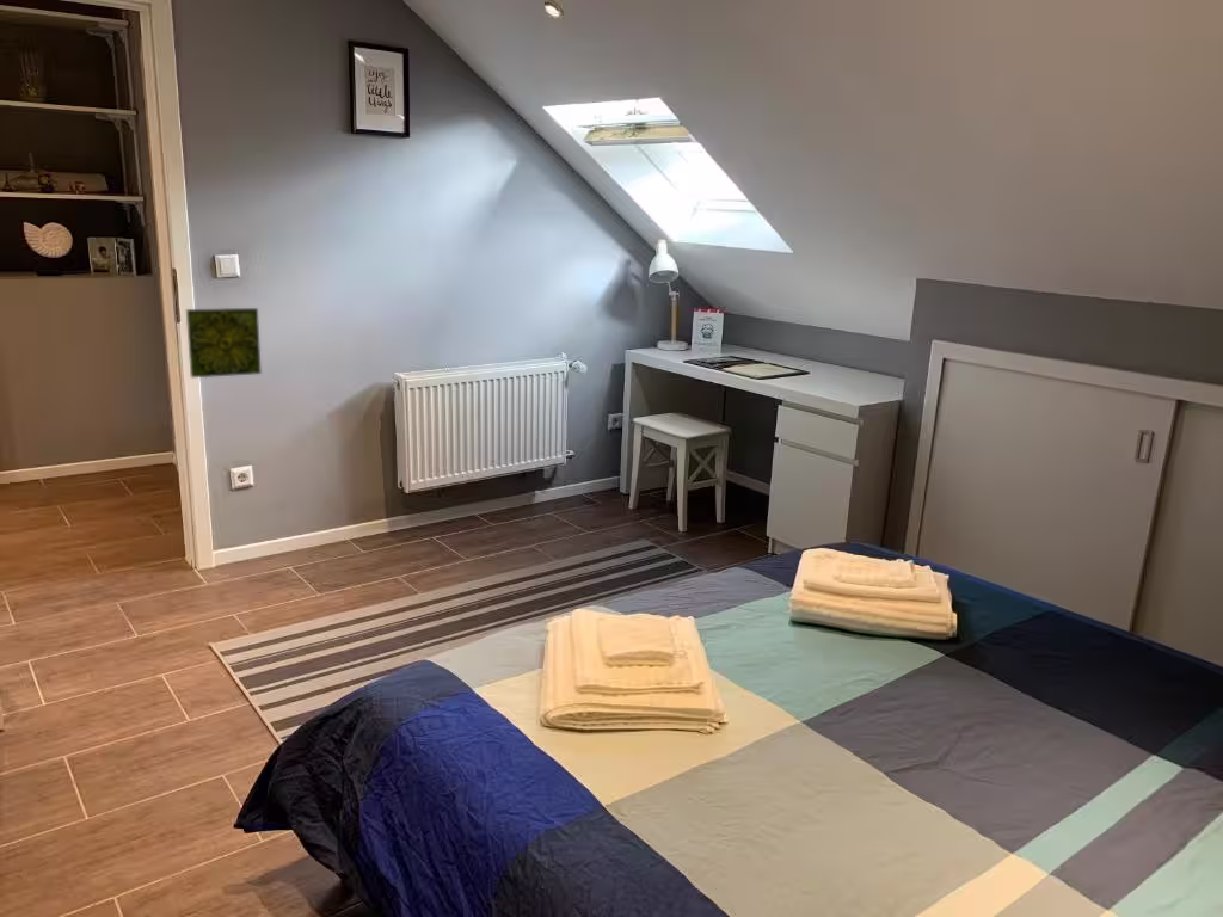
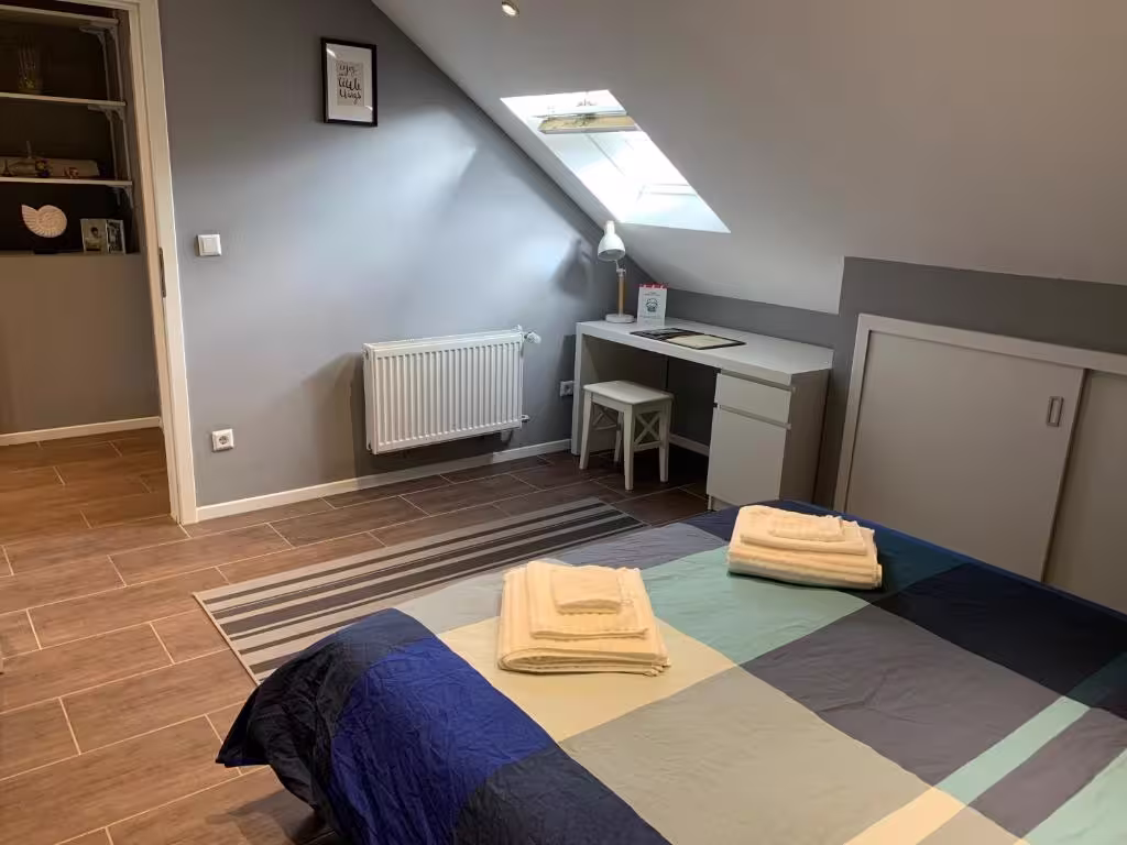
- decorative tile (223, 341)
